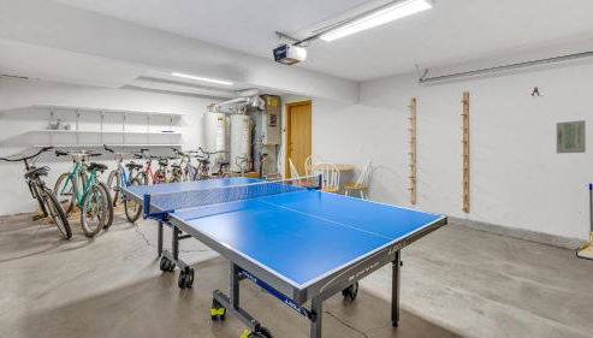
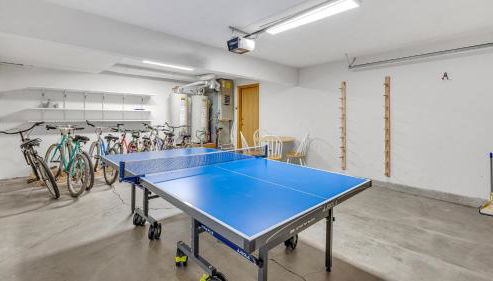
- wall art (570, 137)
